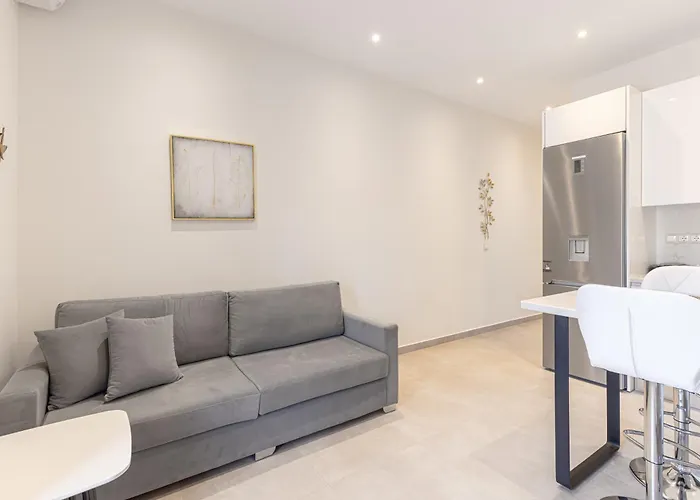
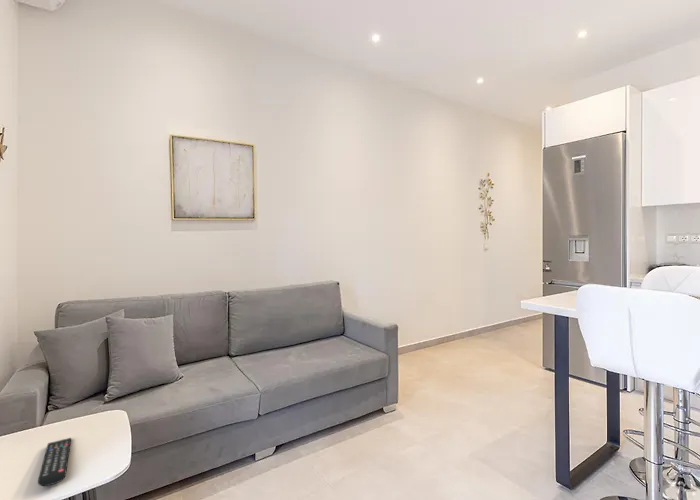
+ remote control (56, 459)
